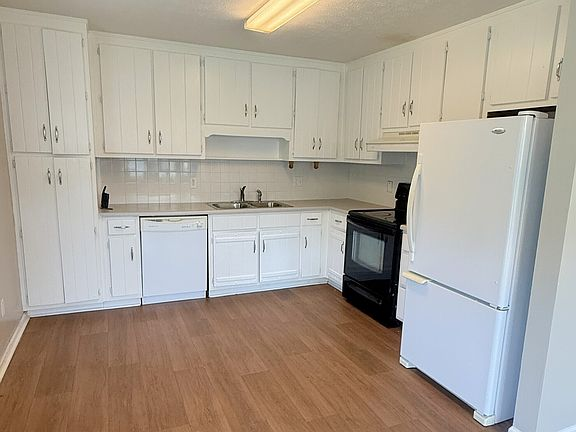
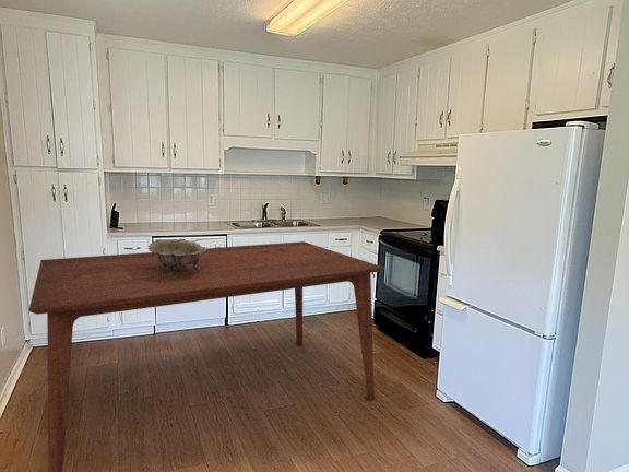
+ decorative bowl (177, 257)
+ dining table (207, 299)
